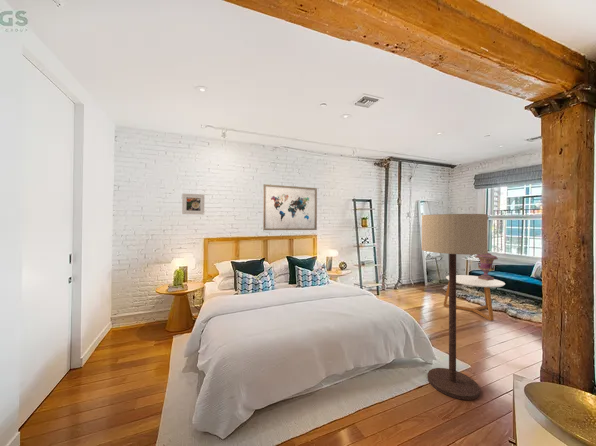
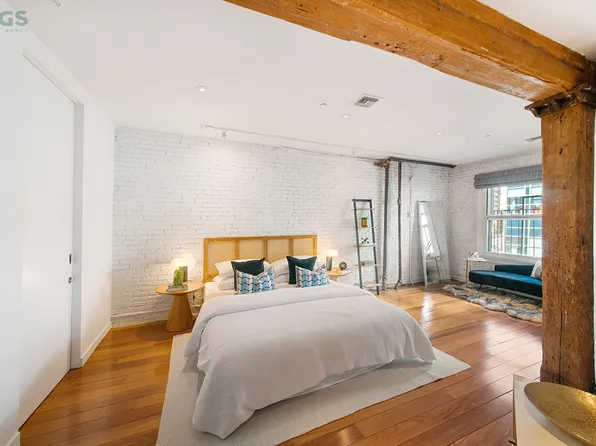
- coffee table (472, 285)
- wall art (291, 208)
- floor lamp (452, 299)
- decorative urn (486, 263)
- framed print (193, 204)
